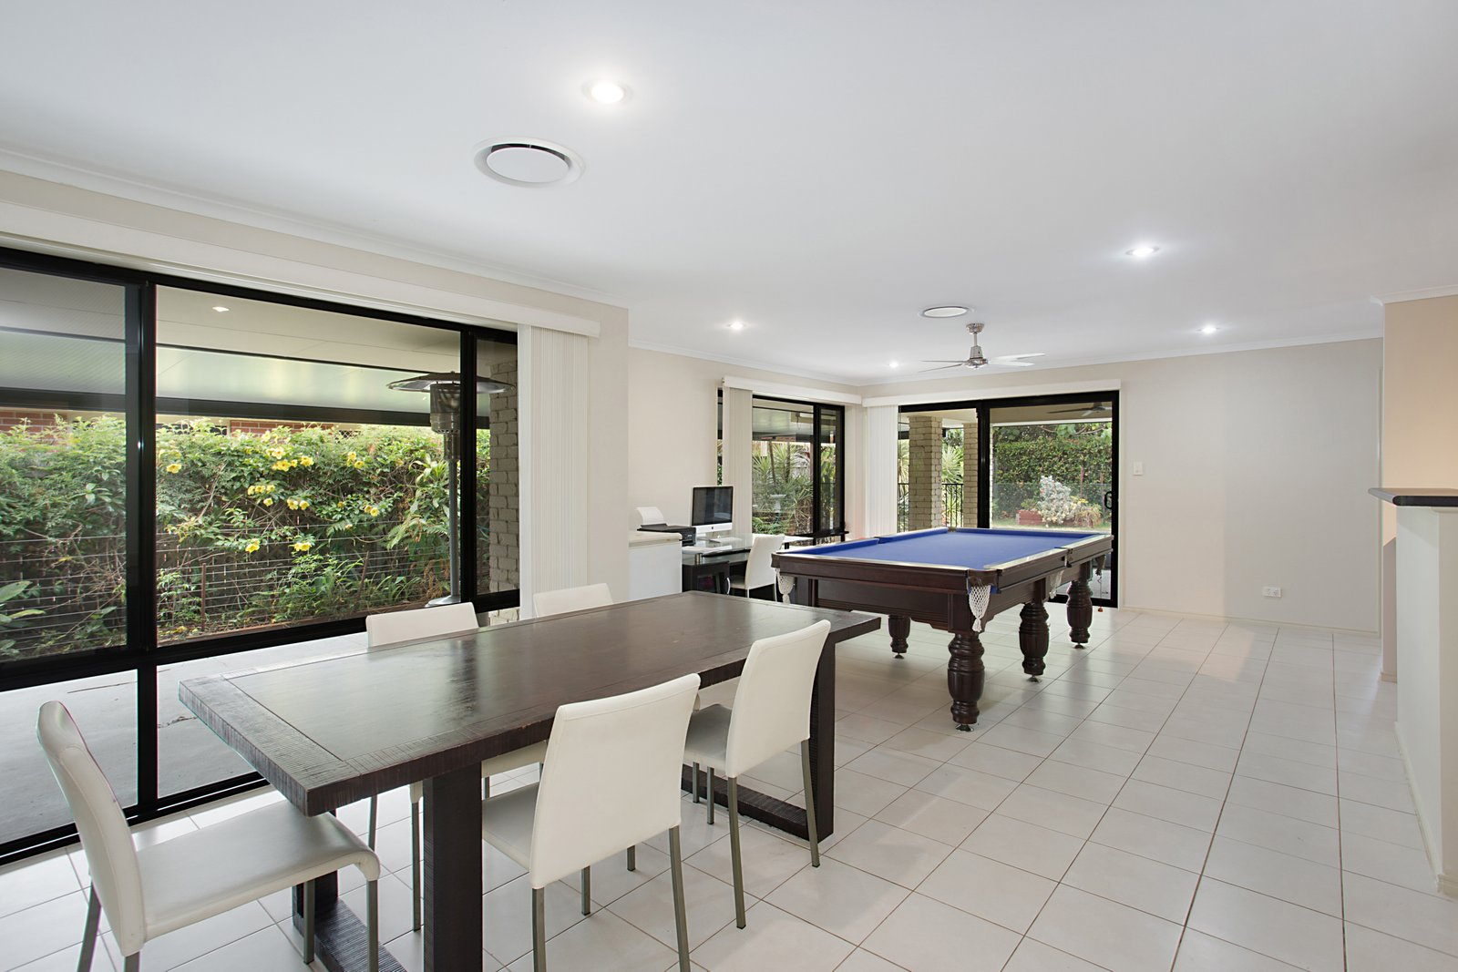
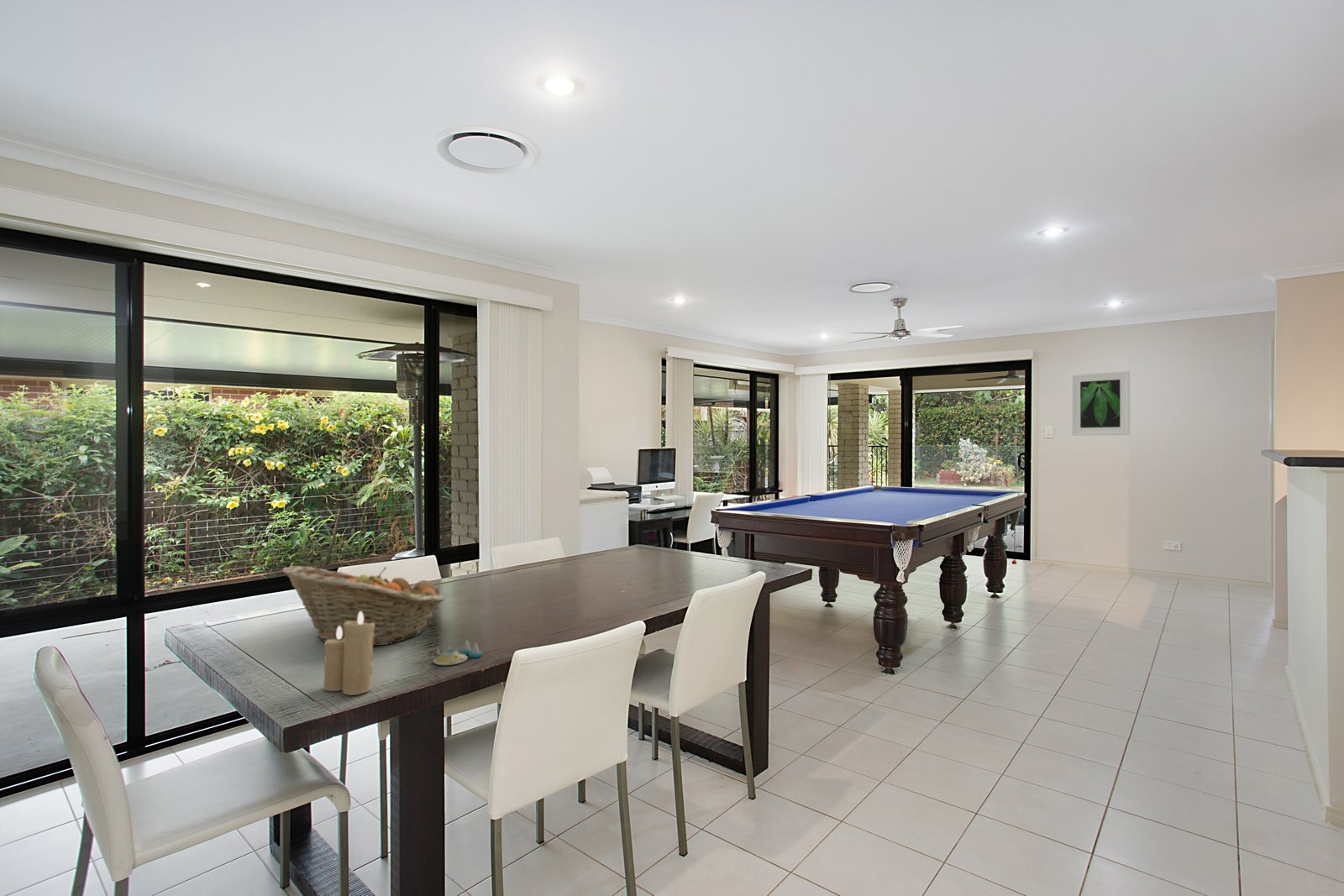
+ candle (349, 649)
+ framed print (1100, 404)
+ salt and pepper shaker set (456, 652)
+ fruit basket (365, 597)
